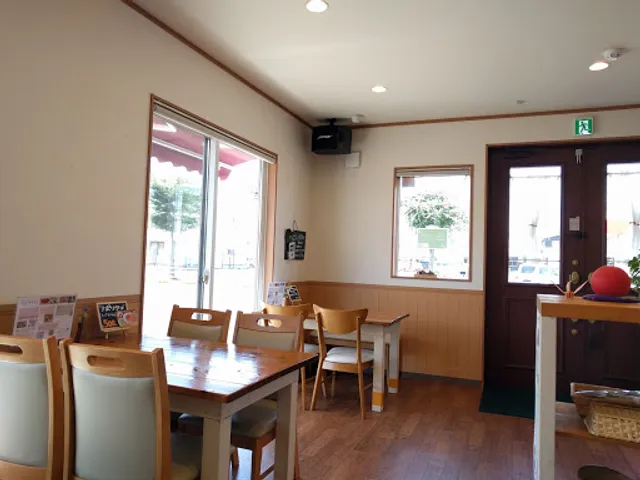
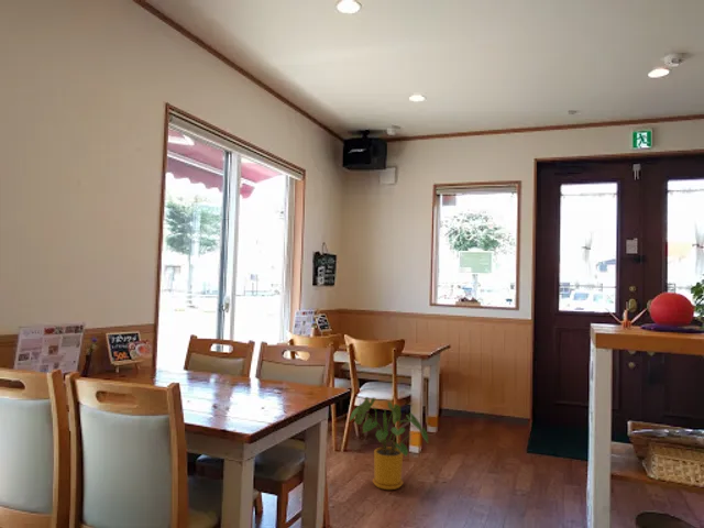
+ house plant (385, 443)
